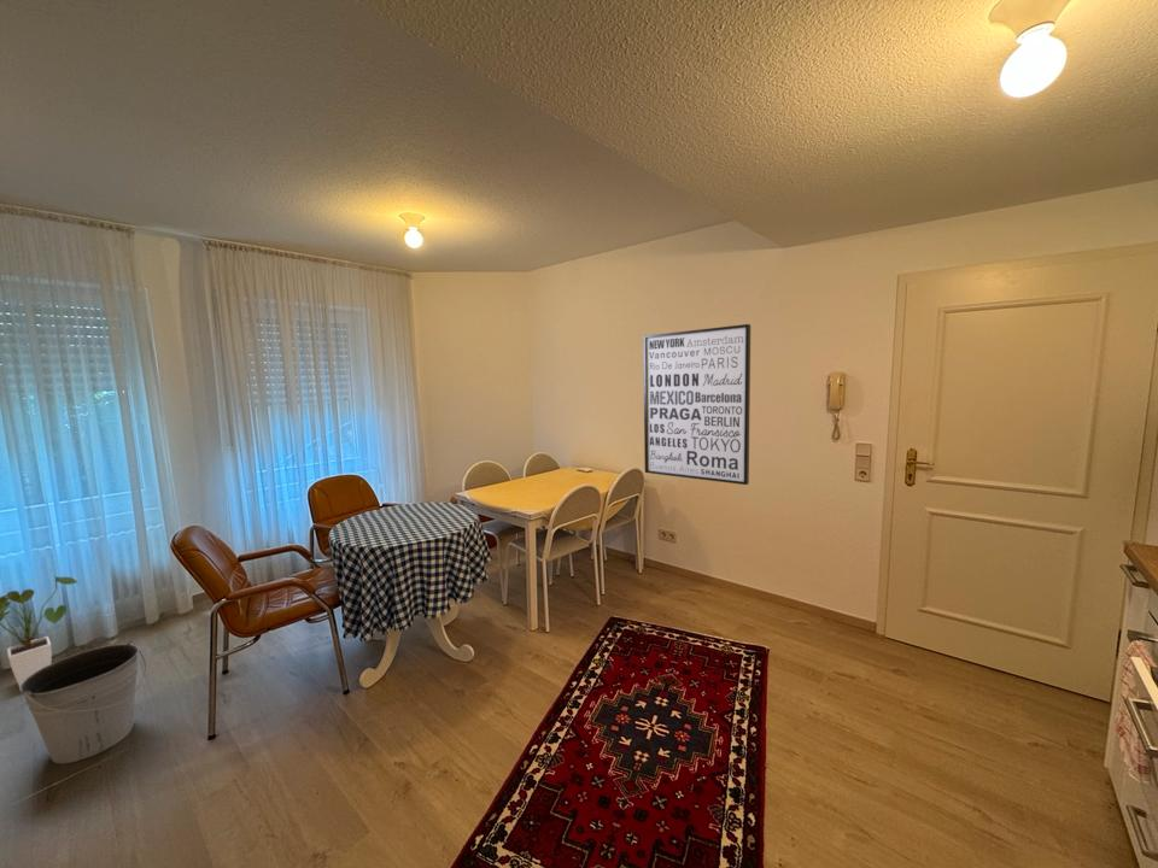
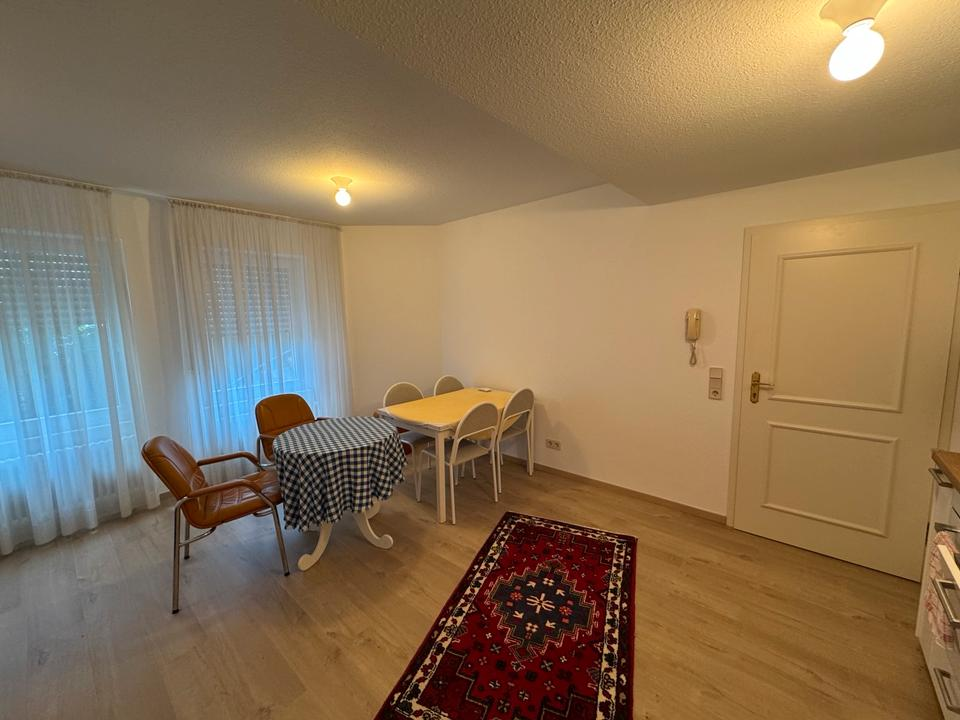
- wall art (692, 405)
- house plant (35, 632)
- bucket (90, 700)
